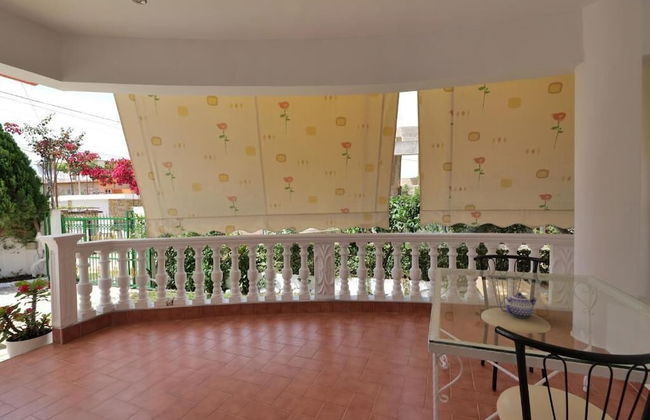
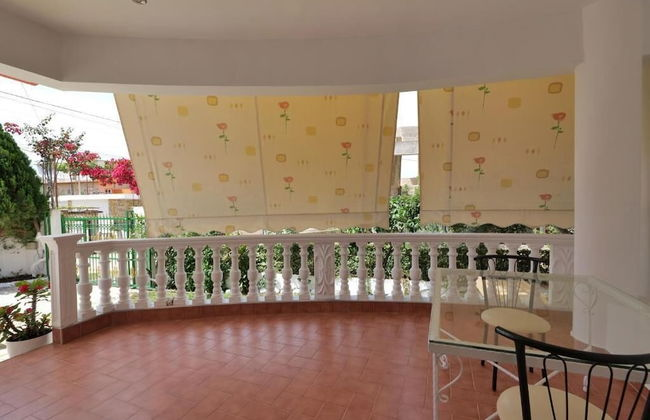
- teapot (518, 303)
